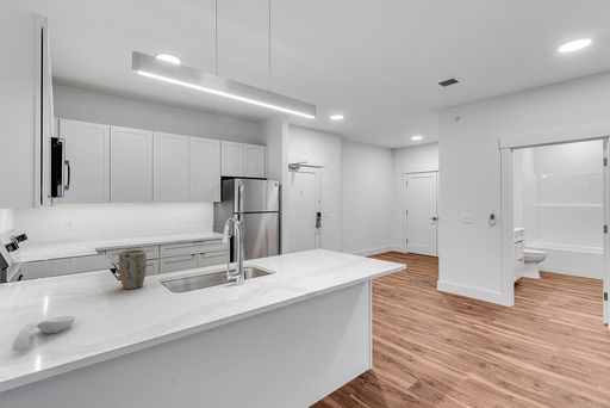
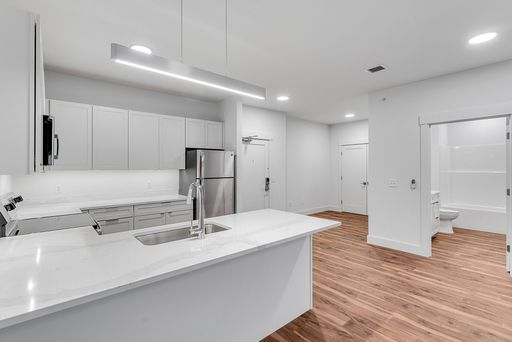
- plant pot (132, 268)
- spoon rest (45, 326)
